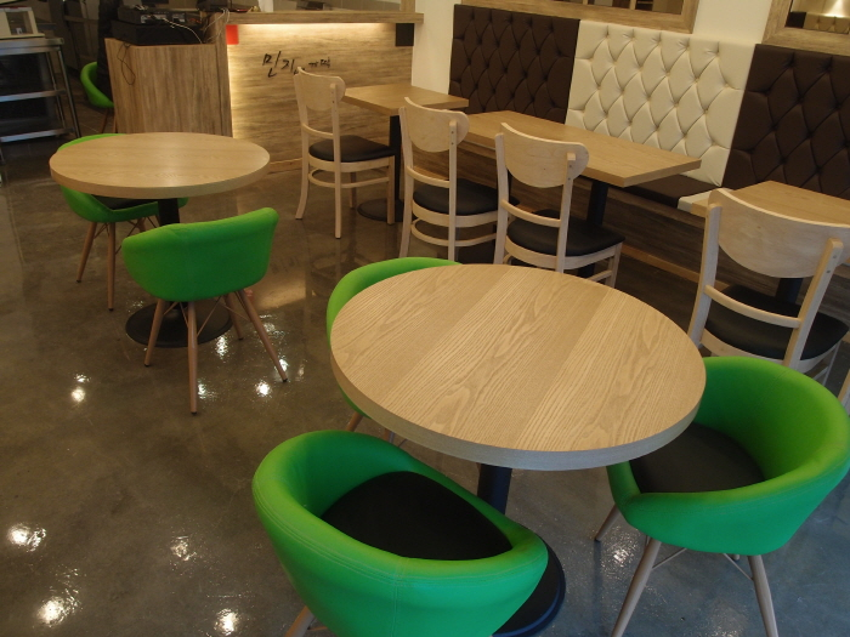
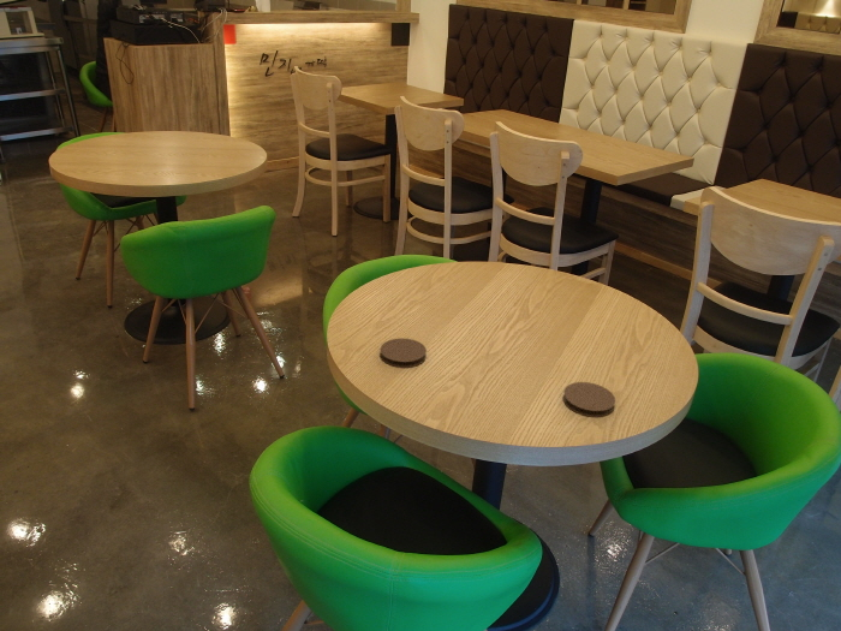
+ coaster (402, 352)
+ coaster (589, 398)
